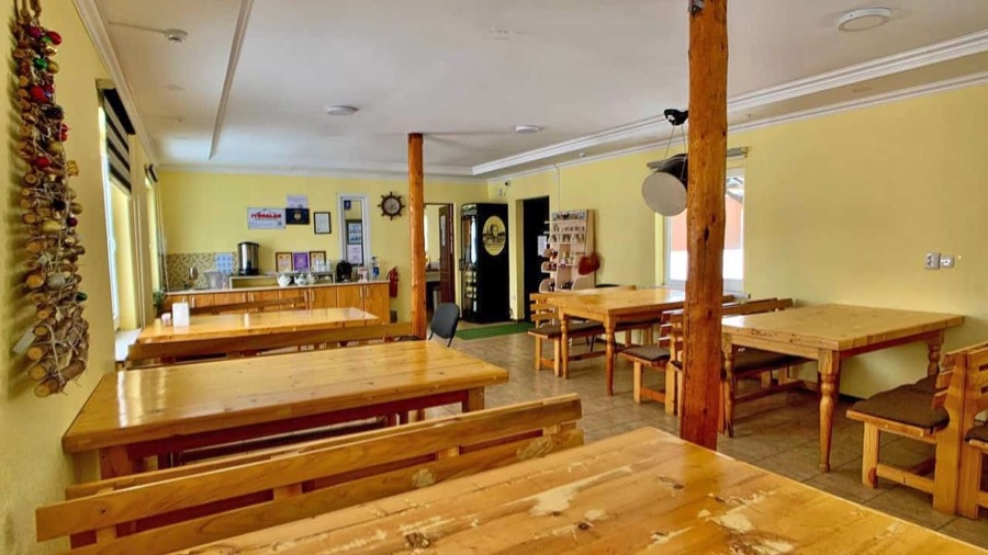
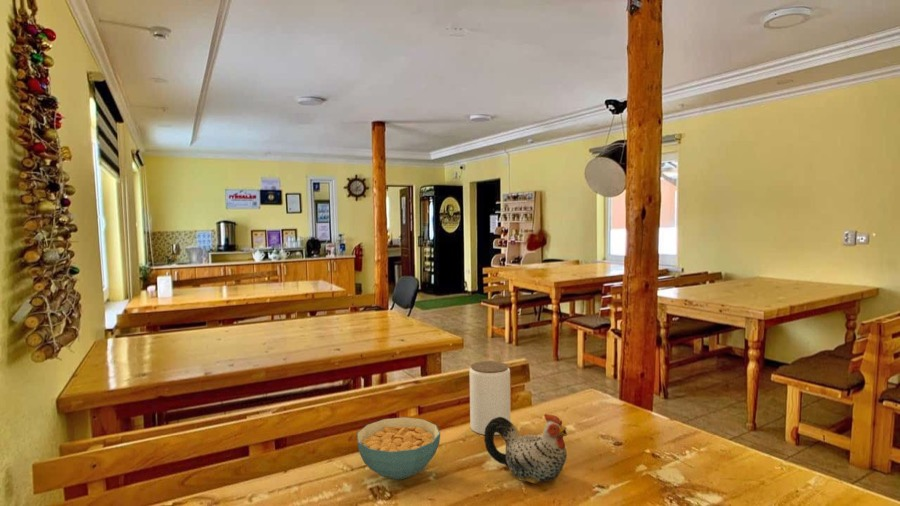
+ cereal bowl (399, 453)
+ jar (490, 396)
+ chicken figurine (523, 442)
